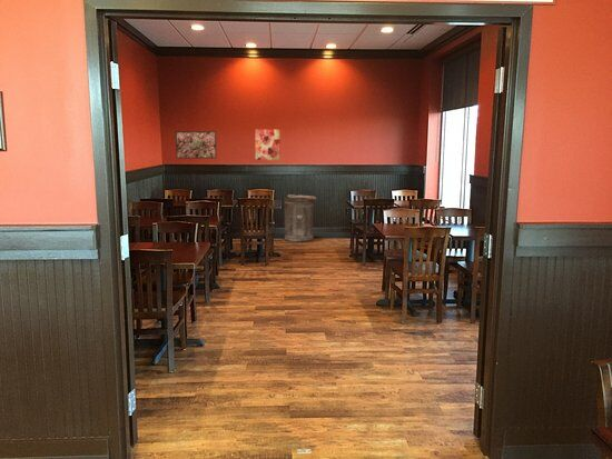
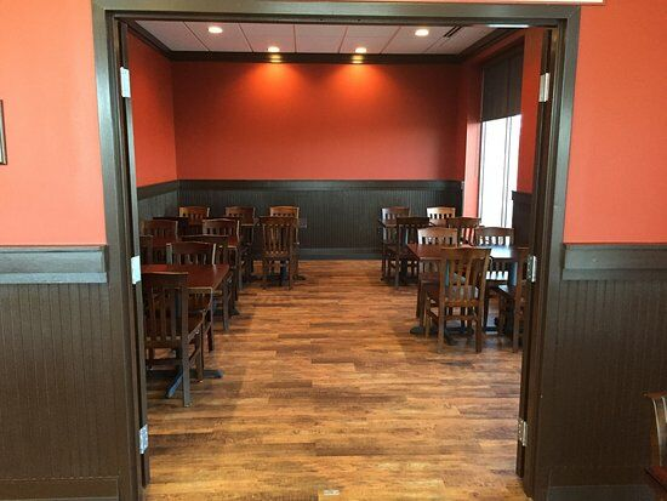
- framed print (196, 144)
- trash can lid (299, 217)
- wall art (267, 144)
